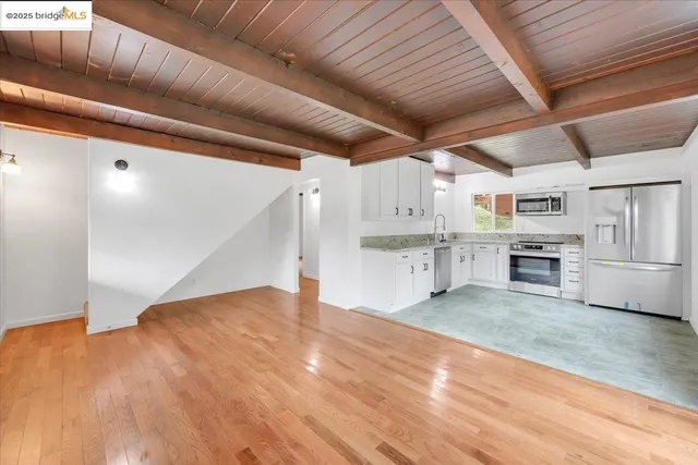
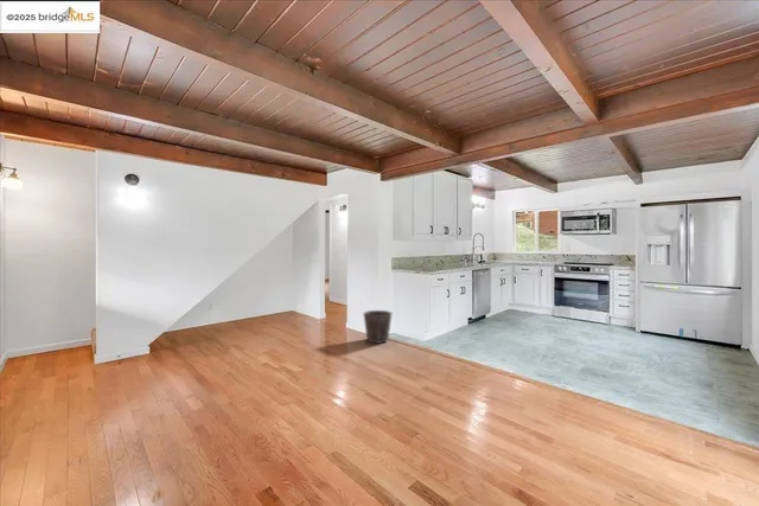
+ waste bin (377, 326)
